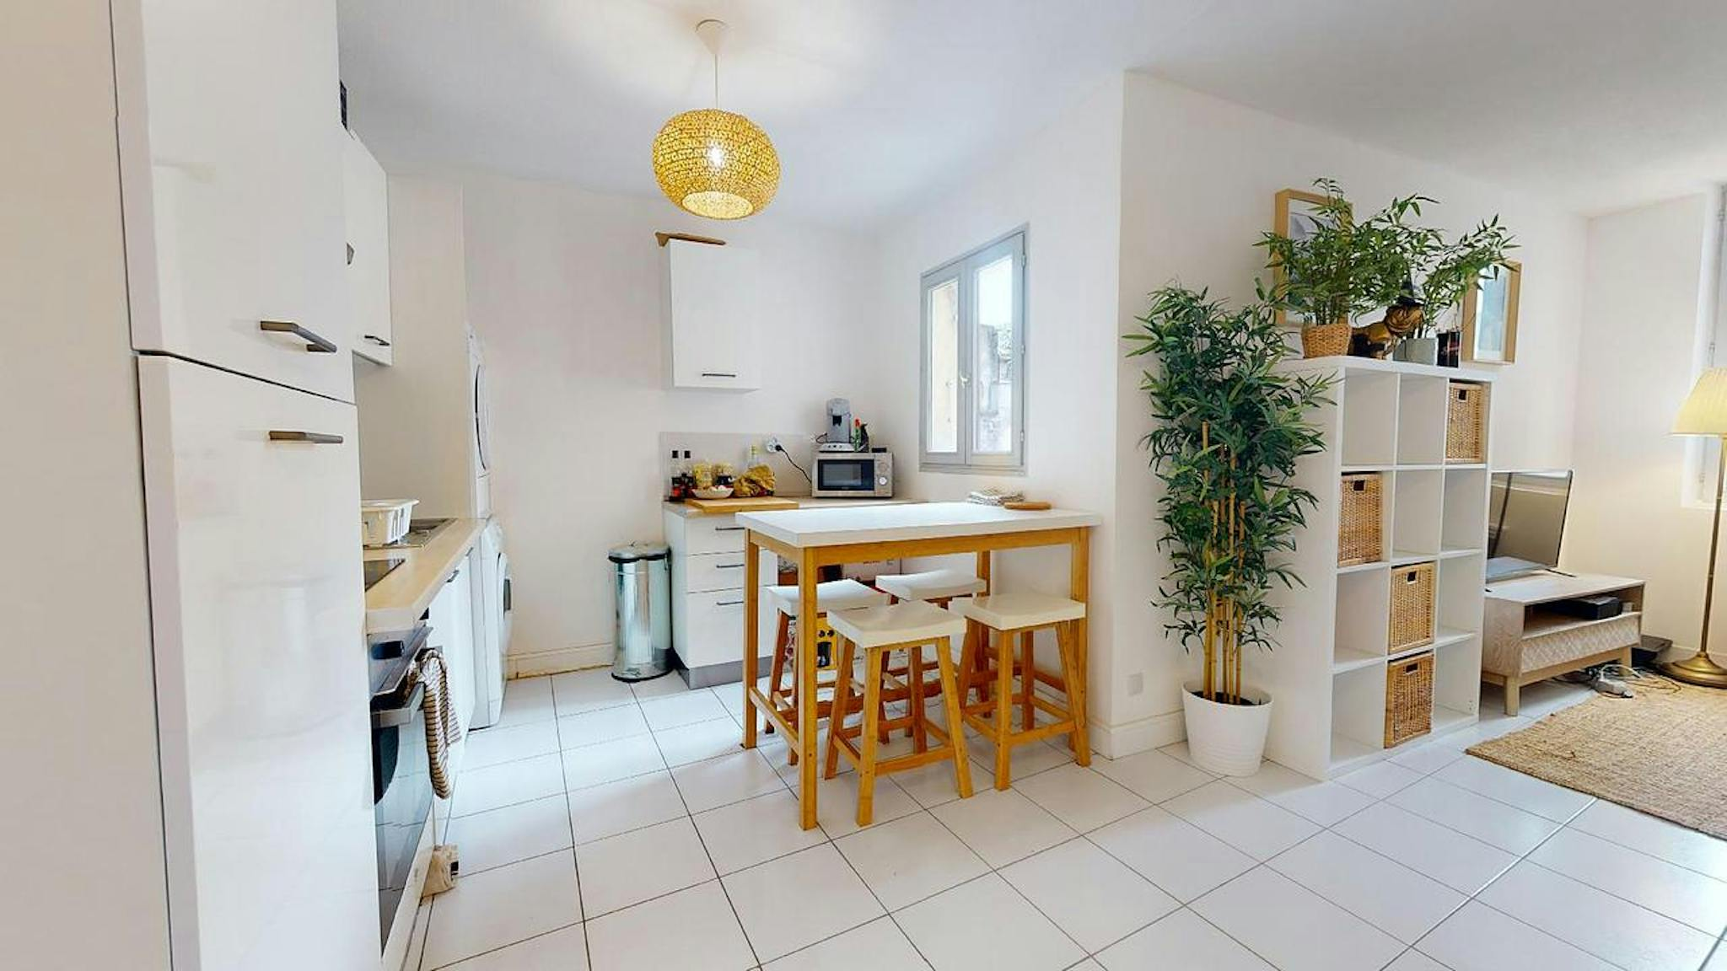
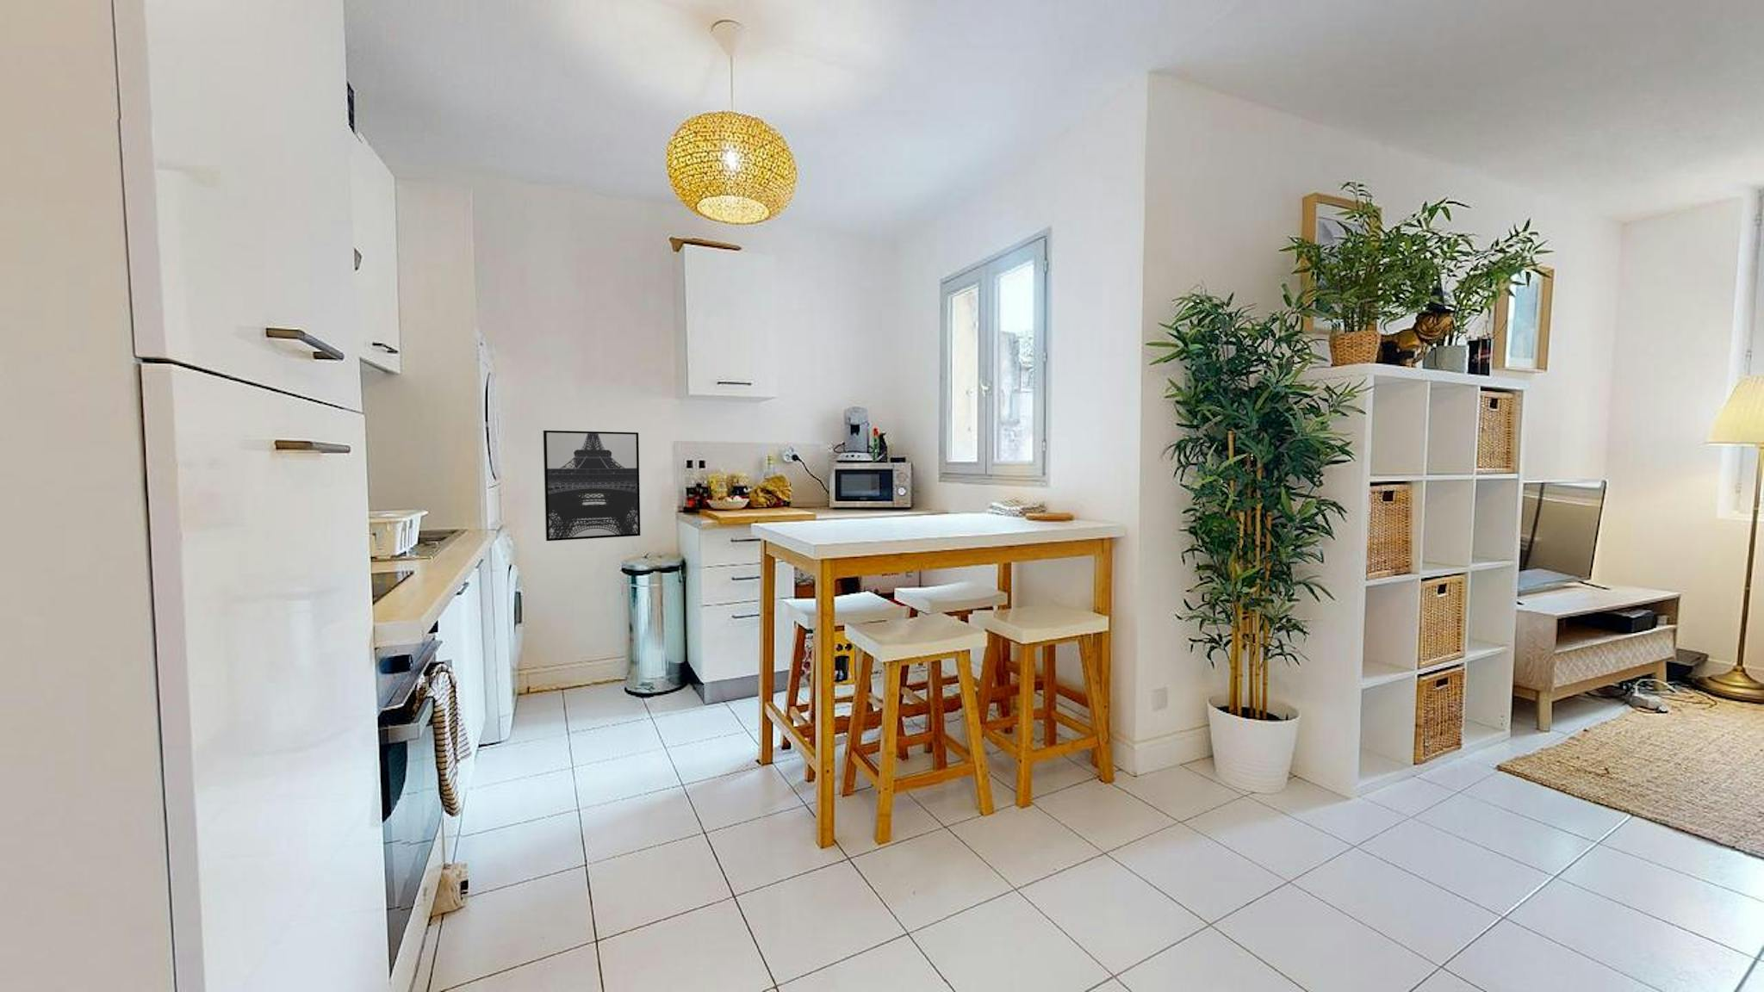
+ wall art (592, 484)
